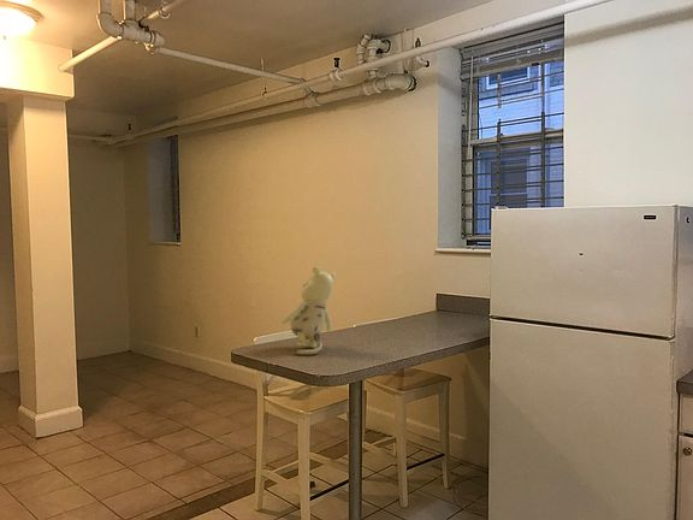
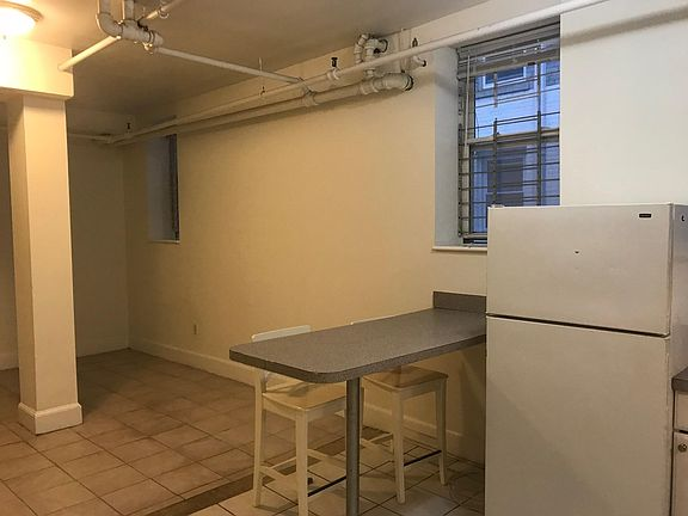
- teddy bear (310, 307)
